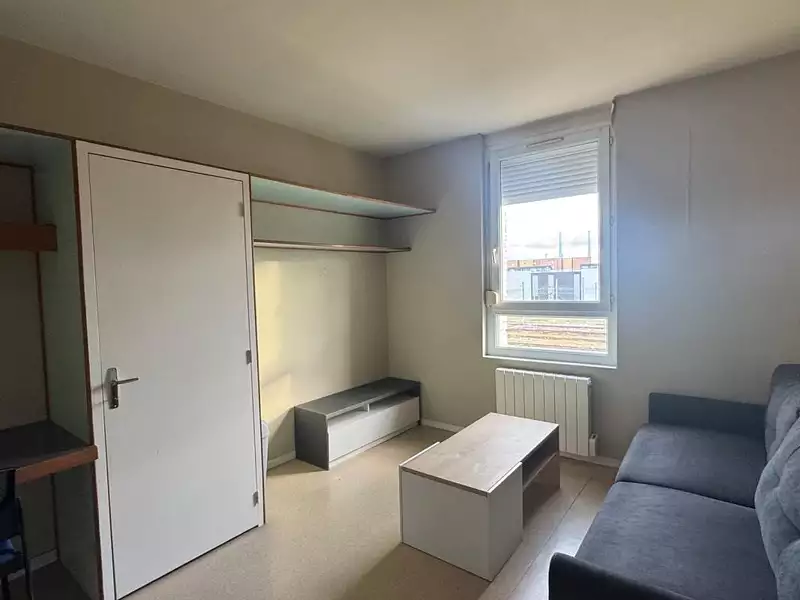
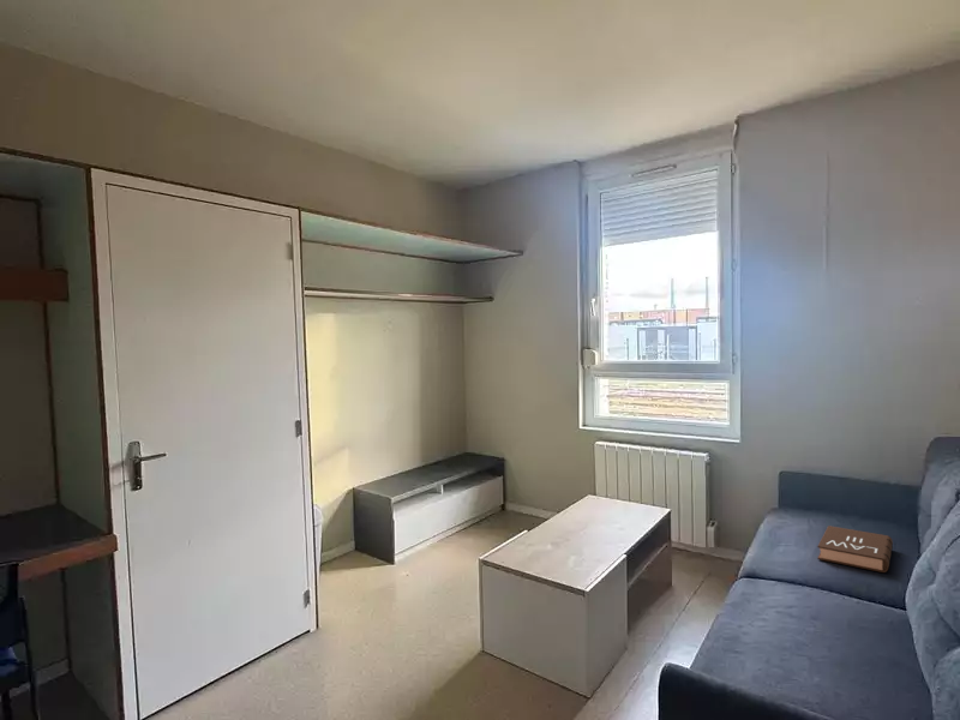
+ book (856, 547)
